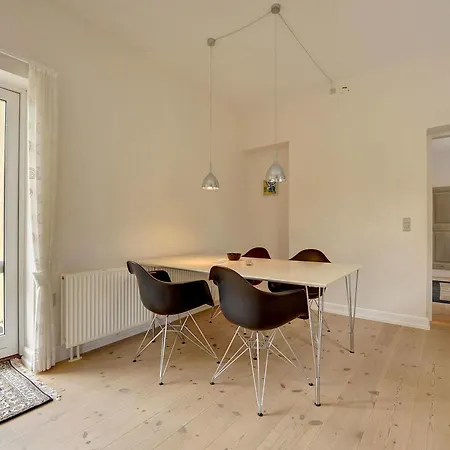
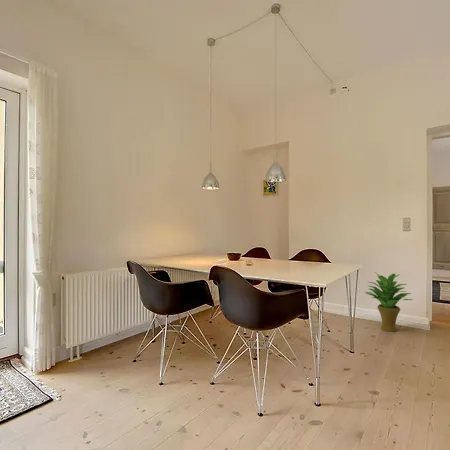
+ potted plant (388, 300)
